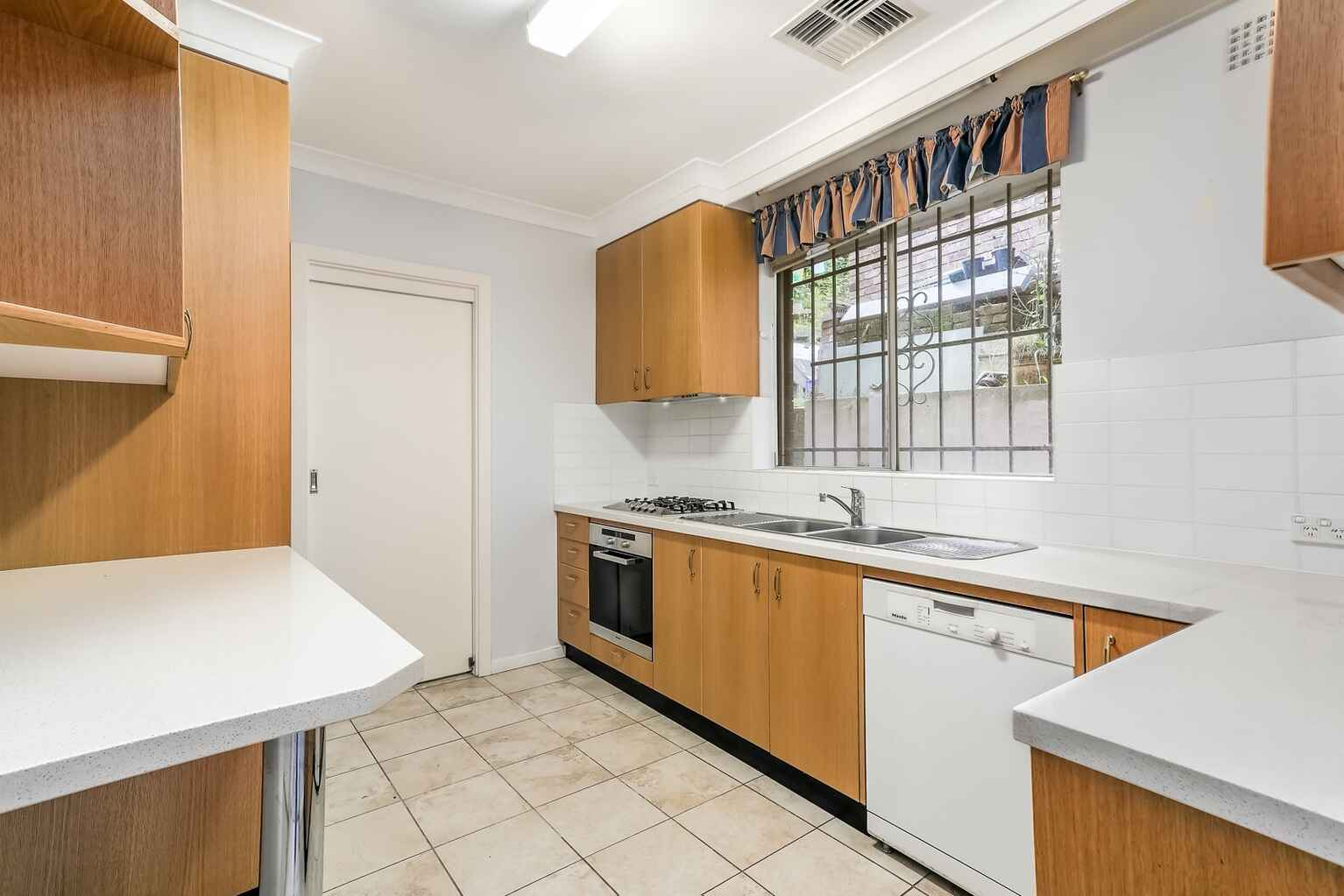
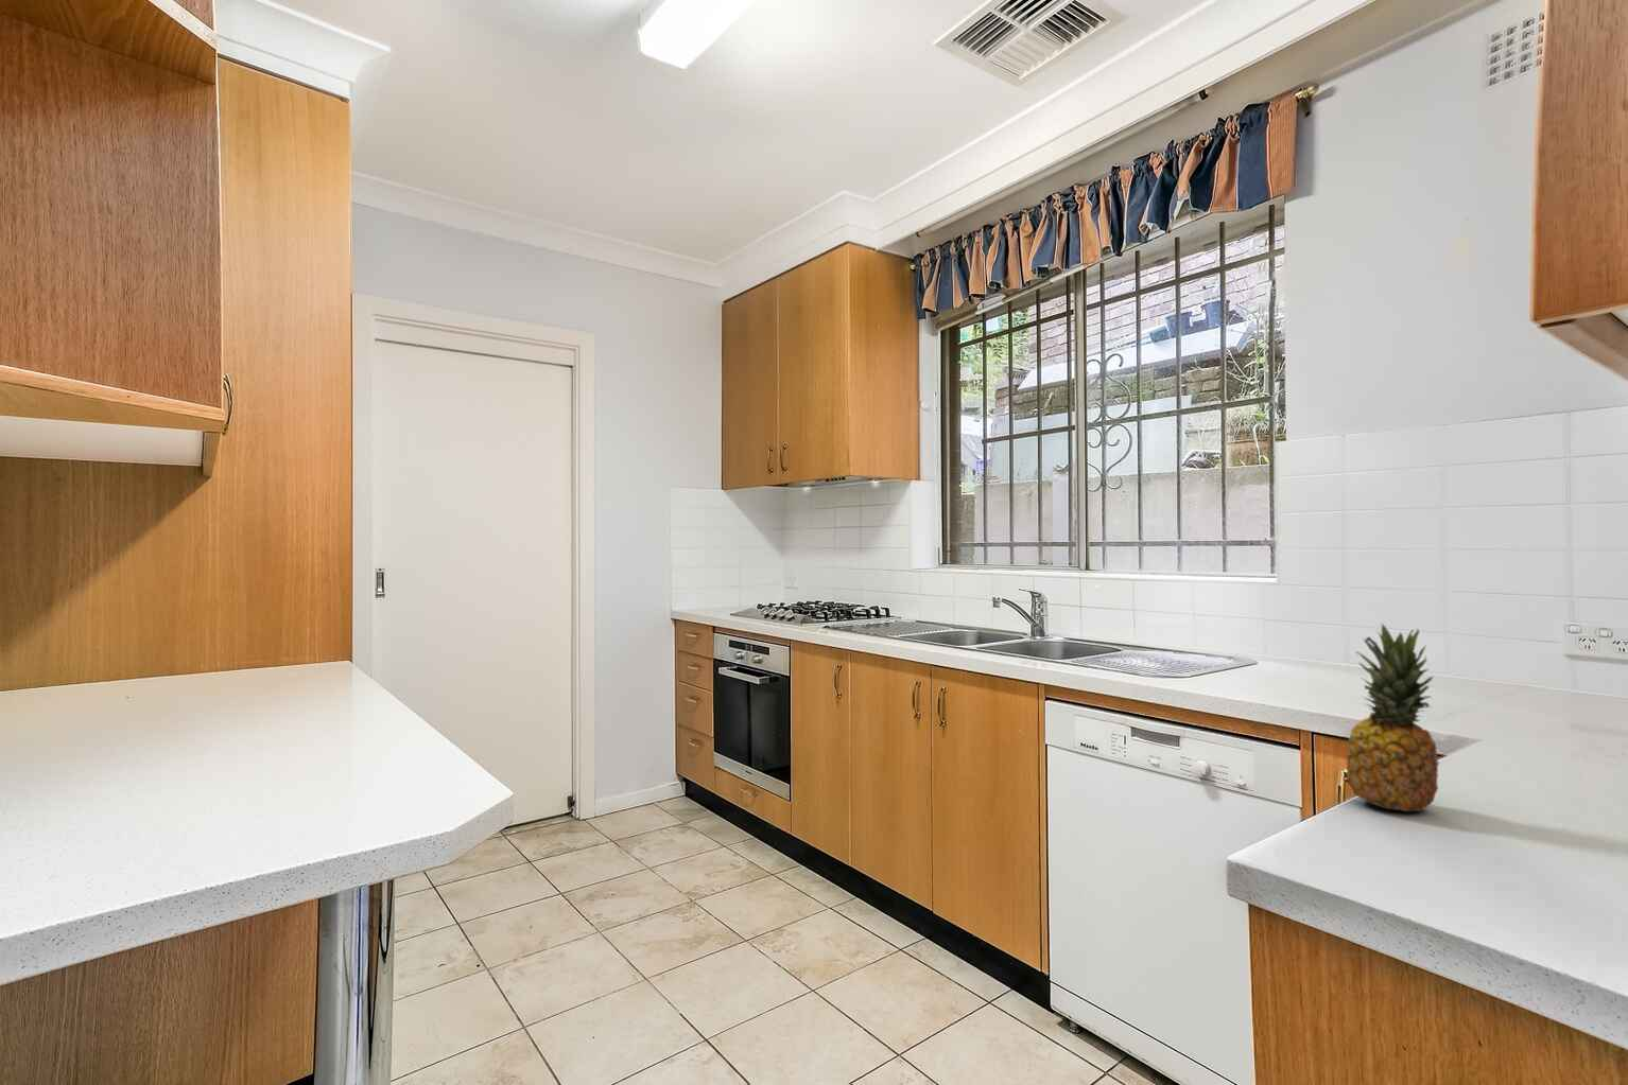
+ fruit (1391, 713)
